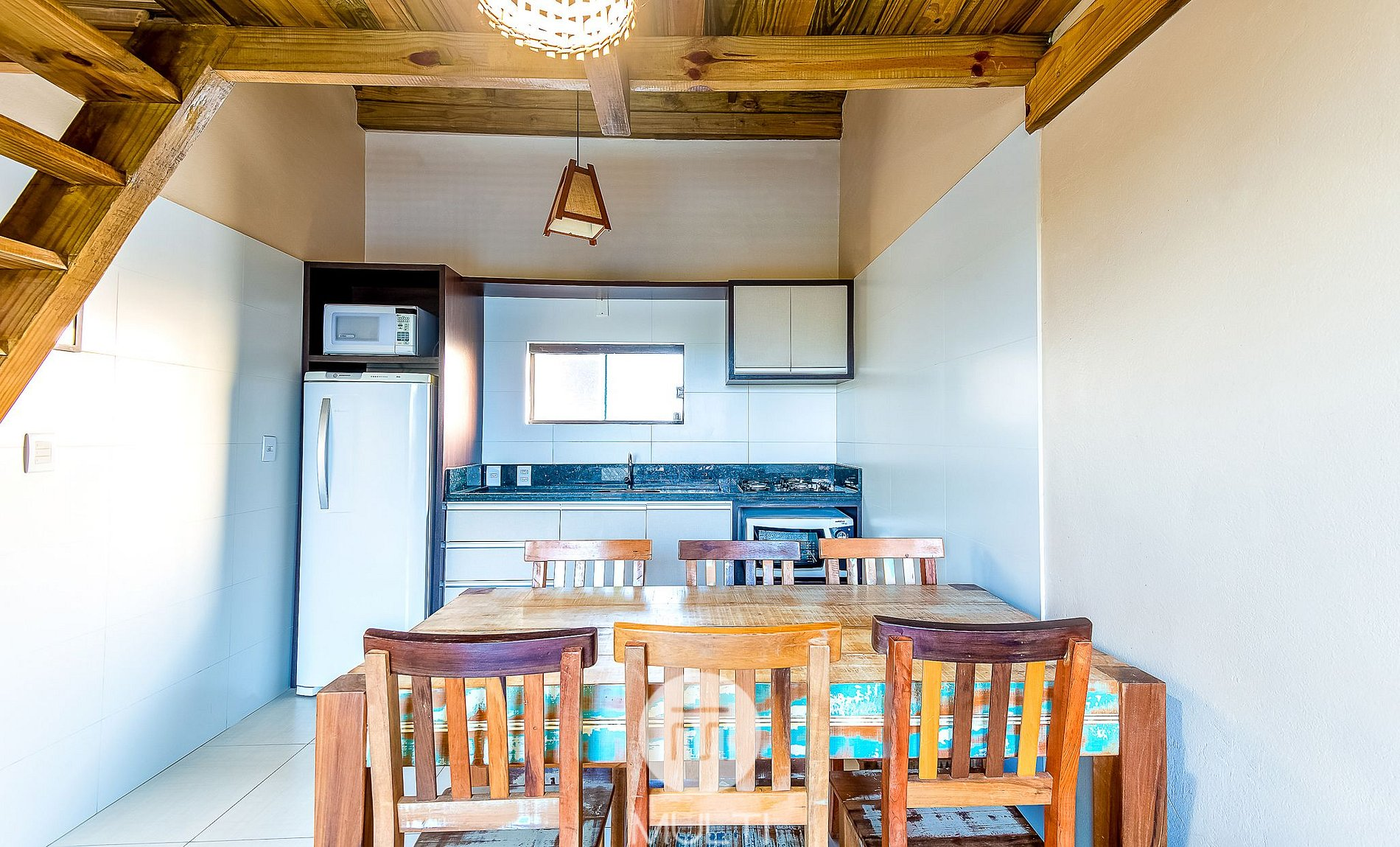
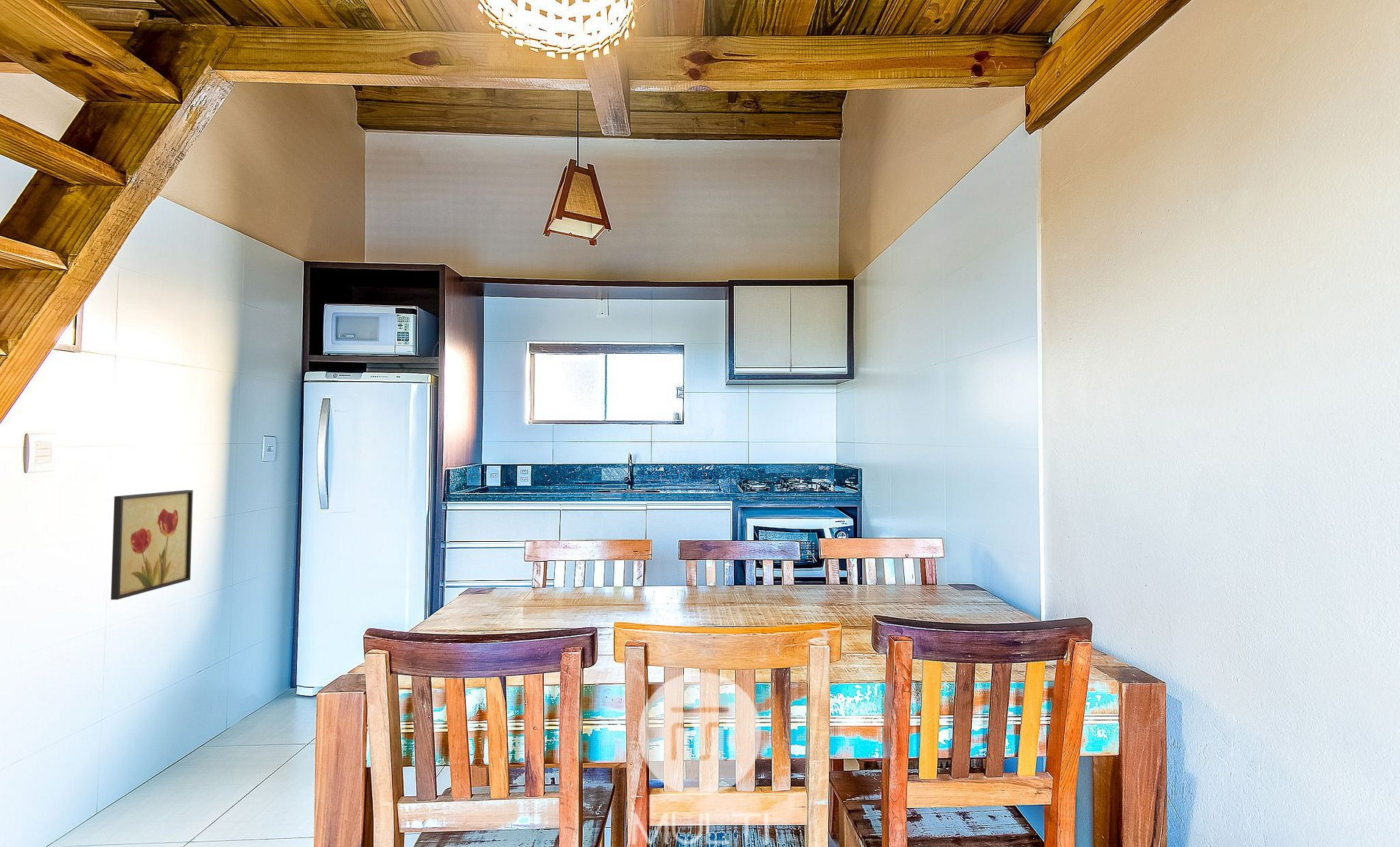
+ wall art (153, 540)
